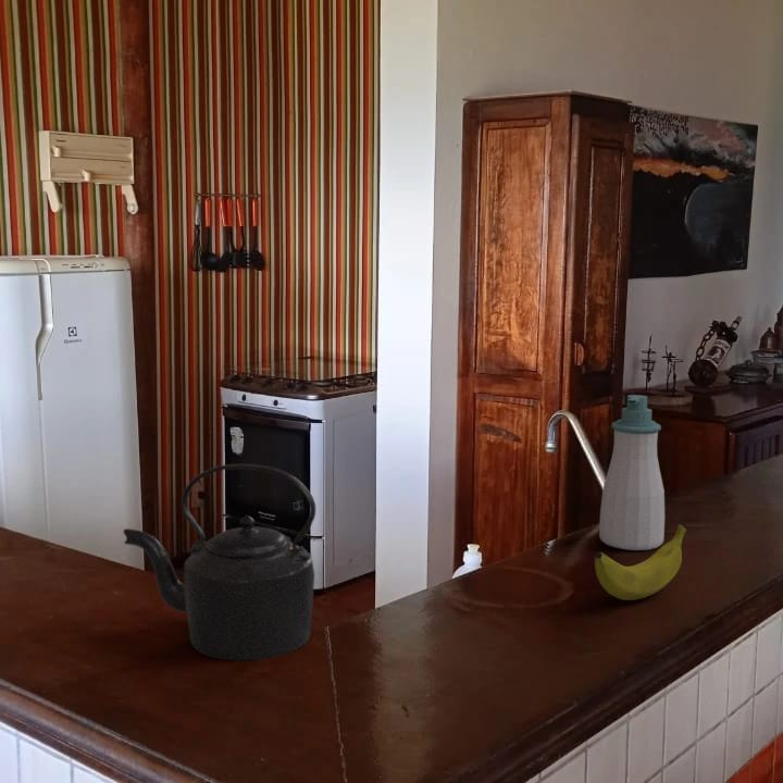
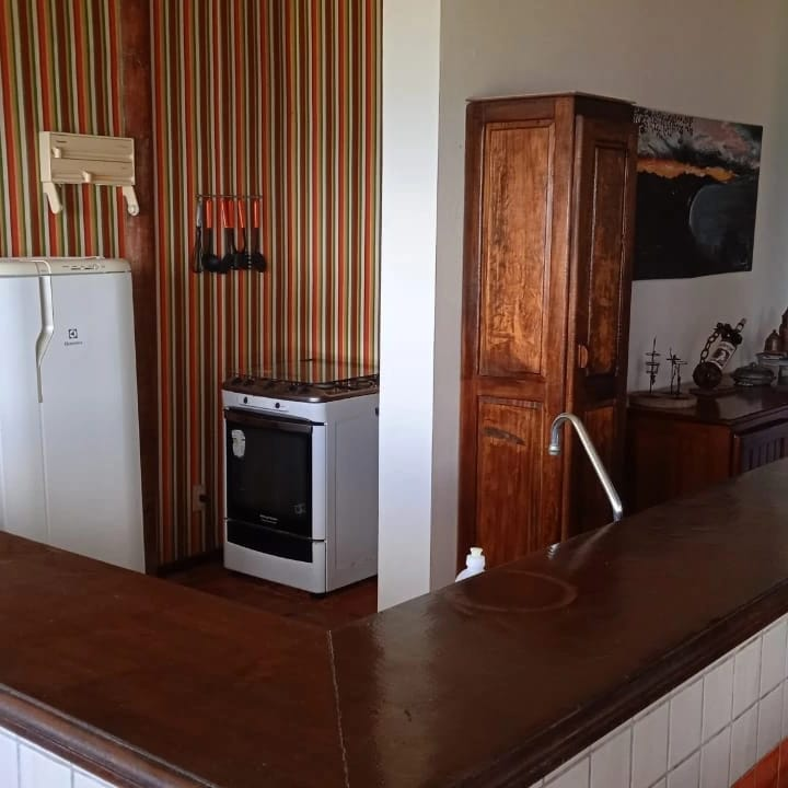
- kettle (217, 550)
- banana (641, 567)
- soap bottle (634, 470)
